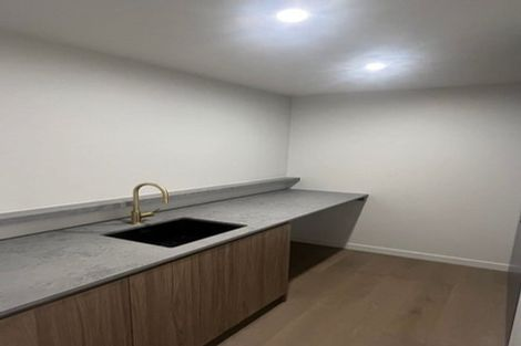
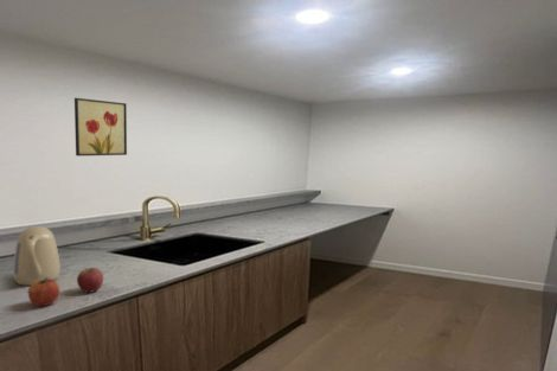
+ kettle (36, 254)
+ fruit (44, 290)
+ apple (90, 279)
+ wall art (101, 128)
